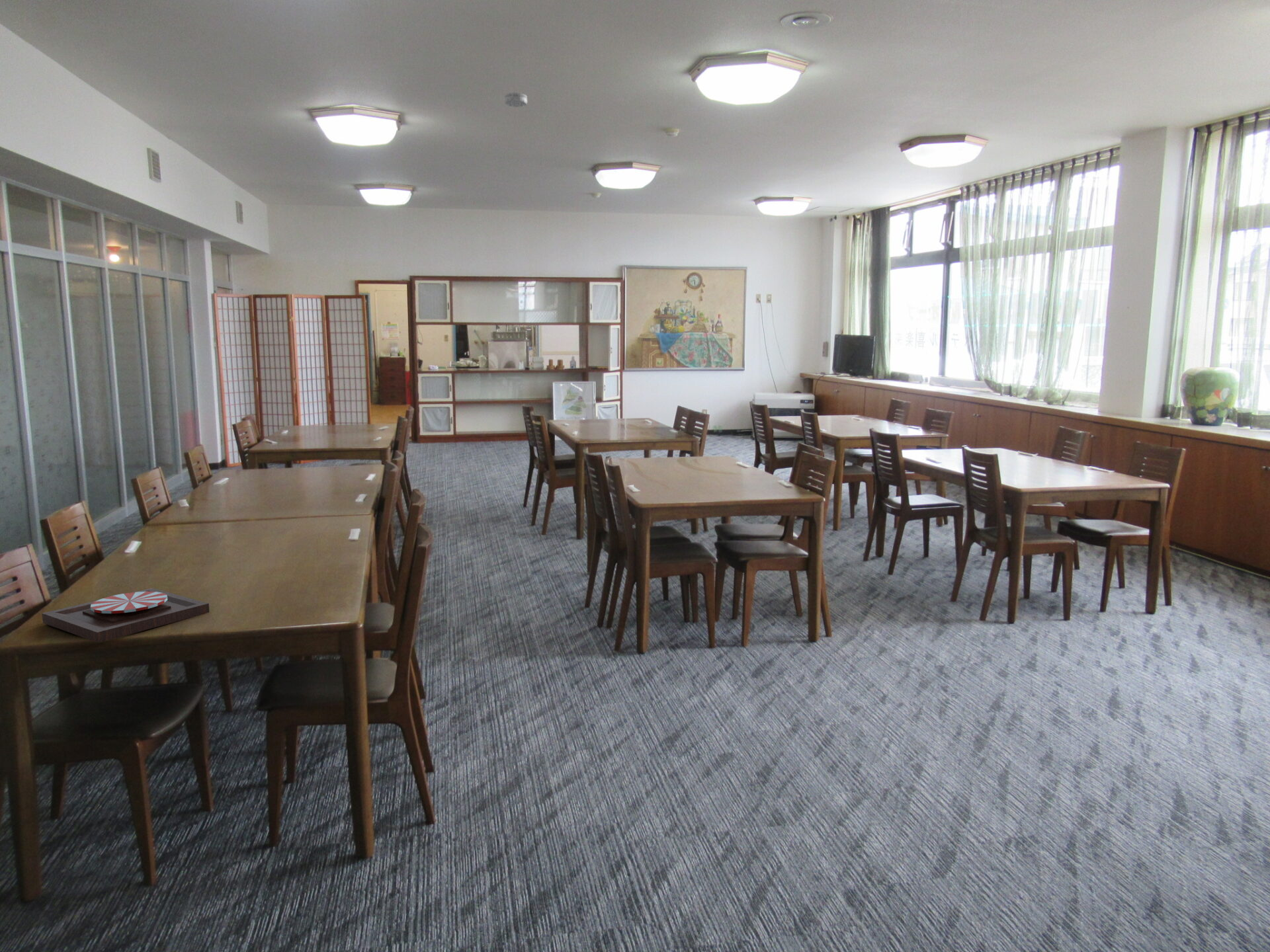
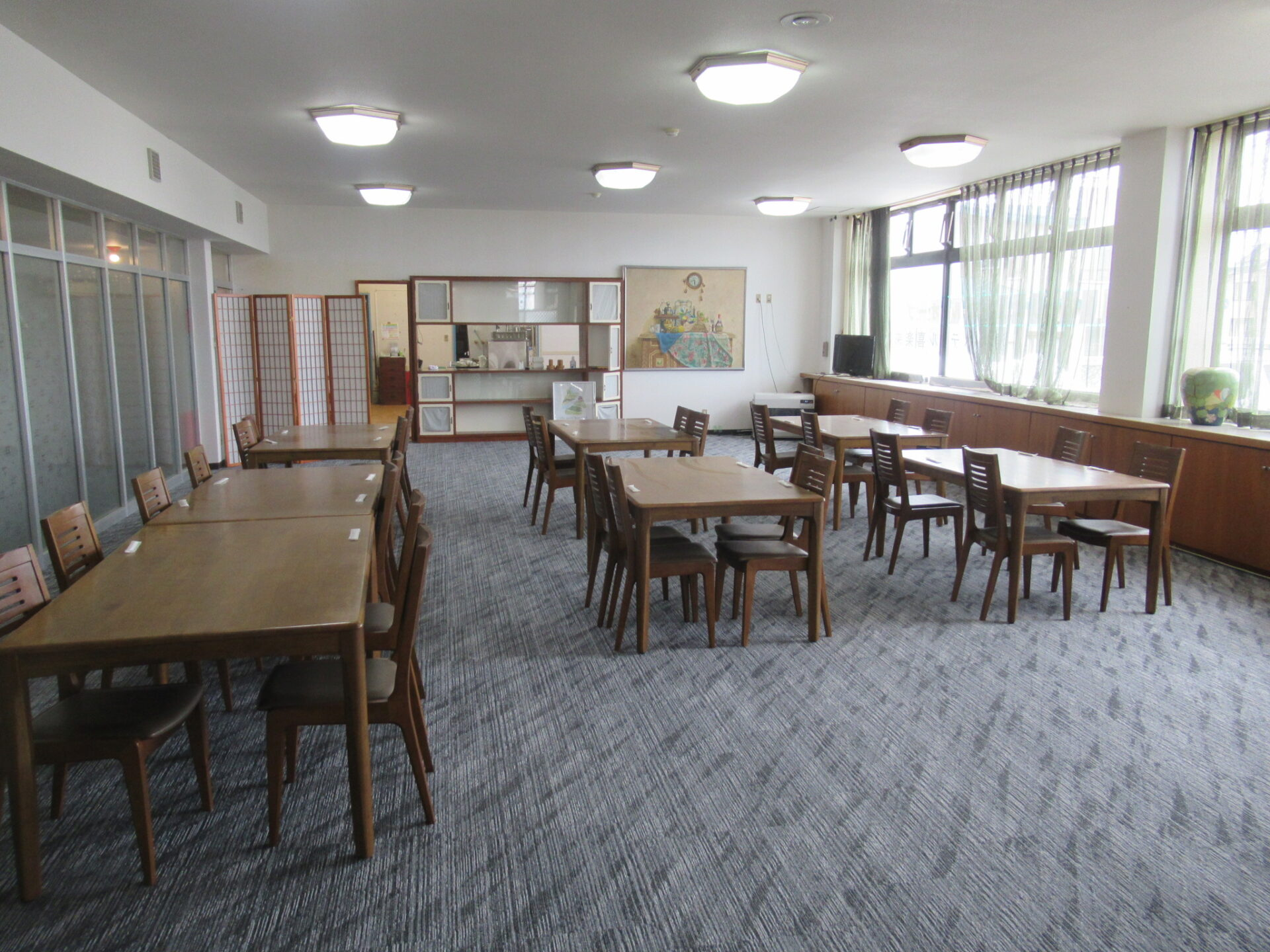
- plate (127, 610)
- smoke detector (515, 99)
